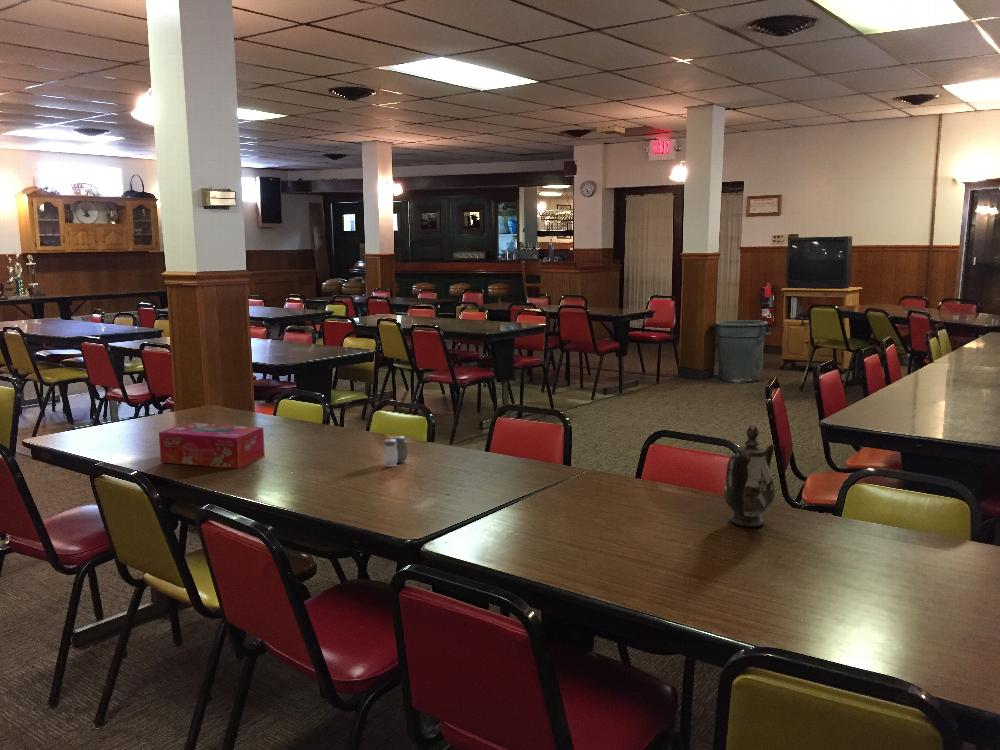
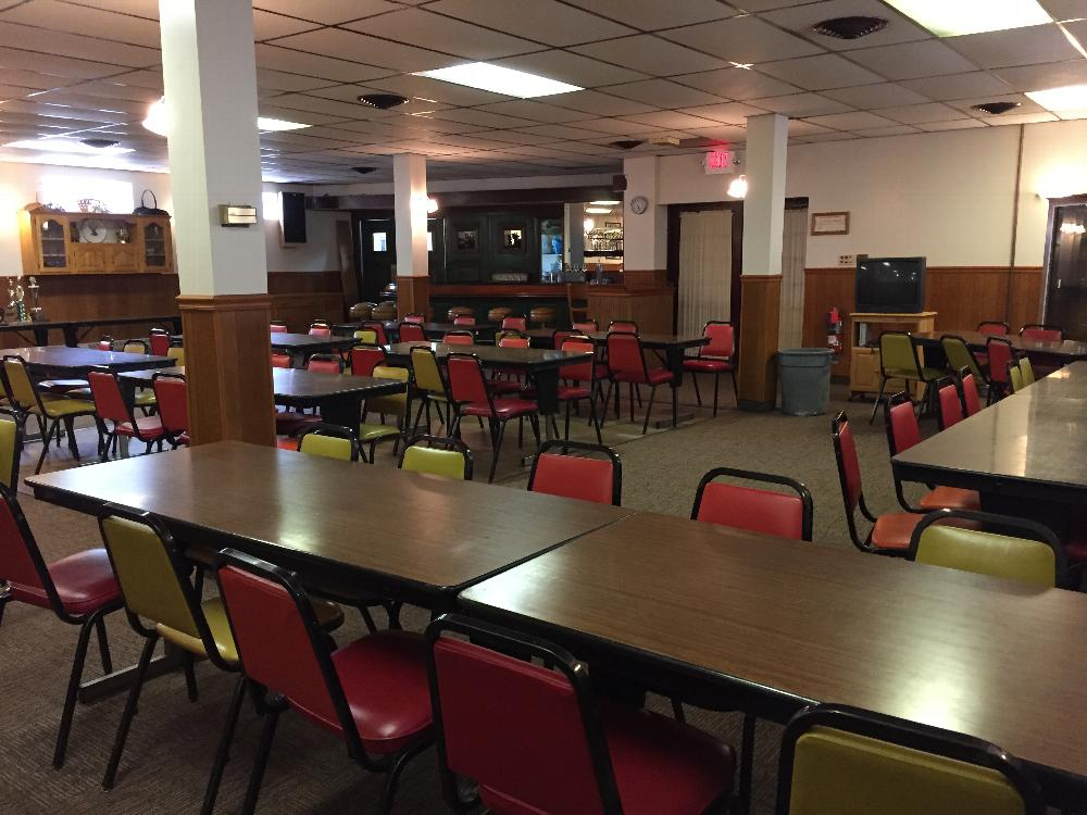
- salt and pepper shaker (395, 450)
- tissue box (212, 444)
- teapot (750, 473)
